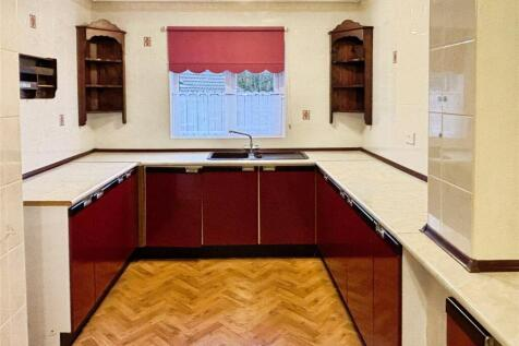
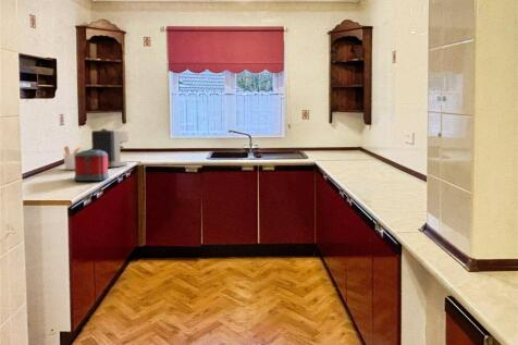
+ utensil holder (73, 157)
+ coffee maker (110, 147)
+ toaster (91, 164)
